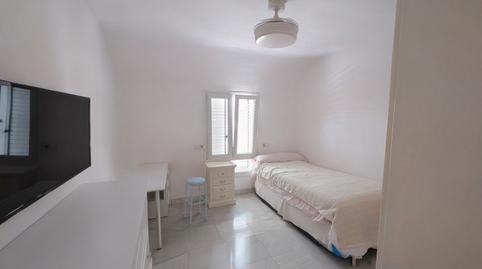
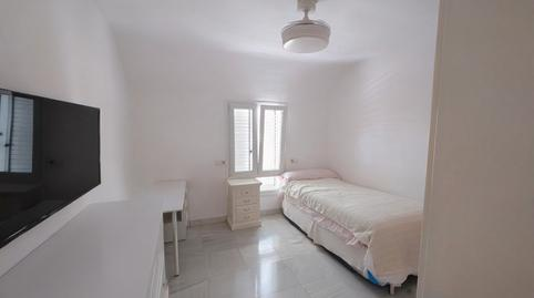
- stool (195, 197)
